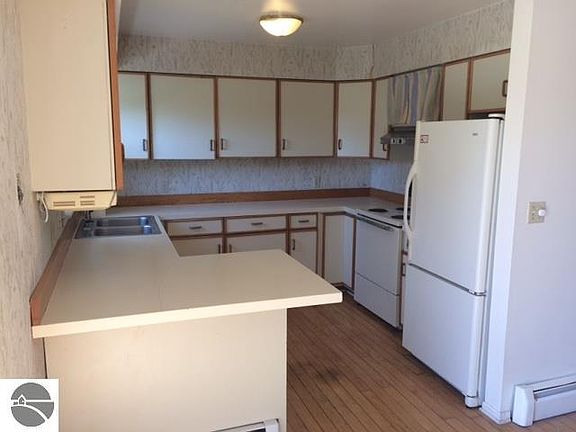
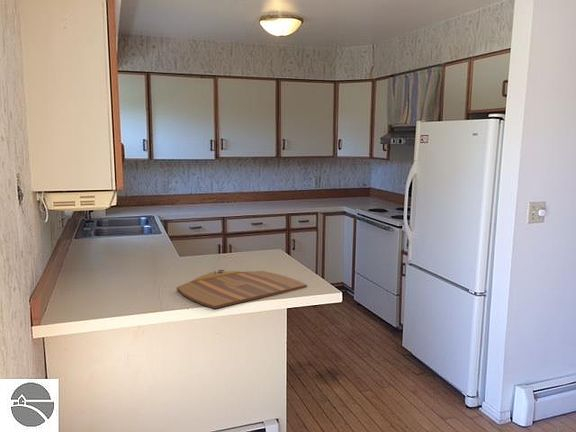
+ cutting board (234, 282)
